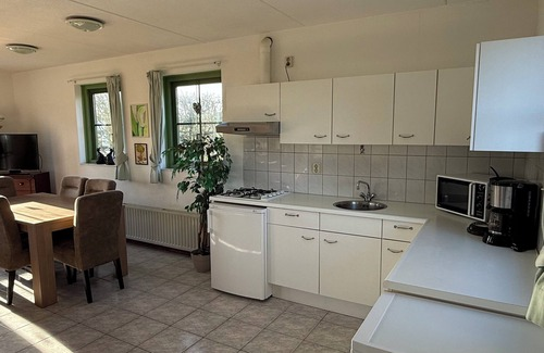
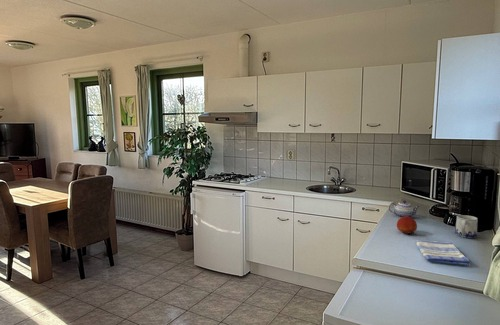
+ dish towel (440, 251)
+ teapot (403, 208)
+ fruit (406, 224)
+ mug (466, 226)
